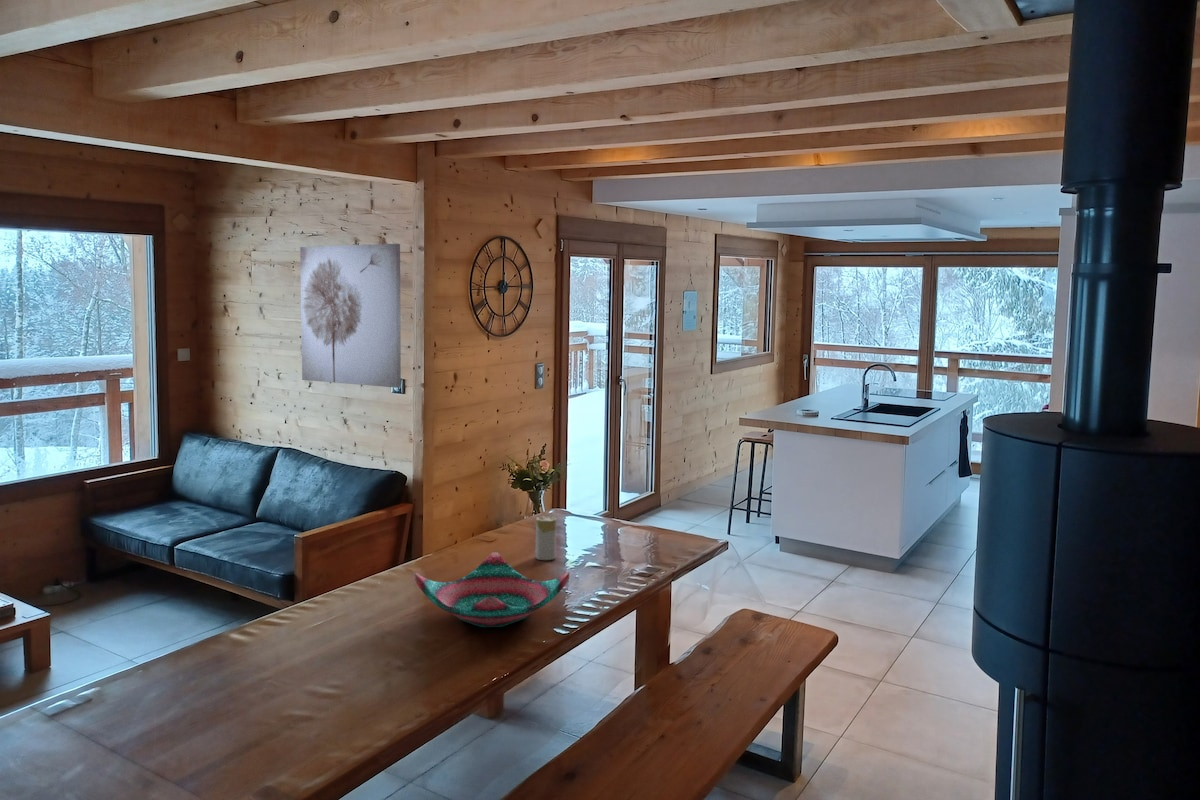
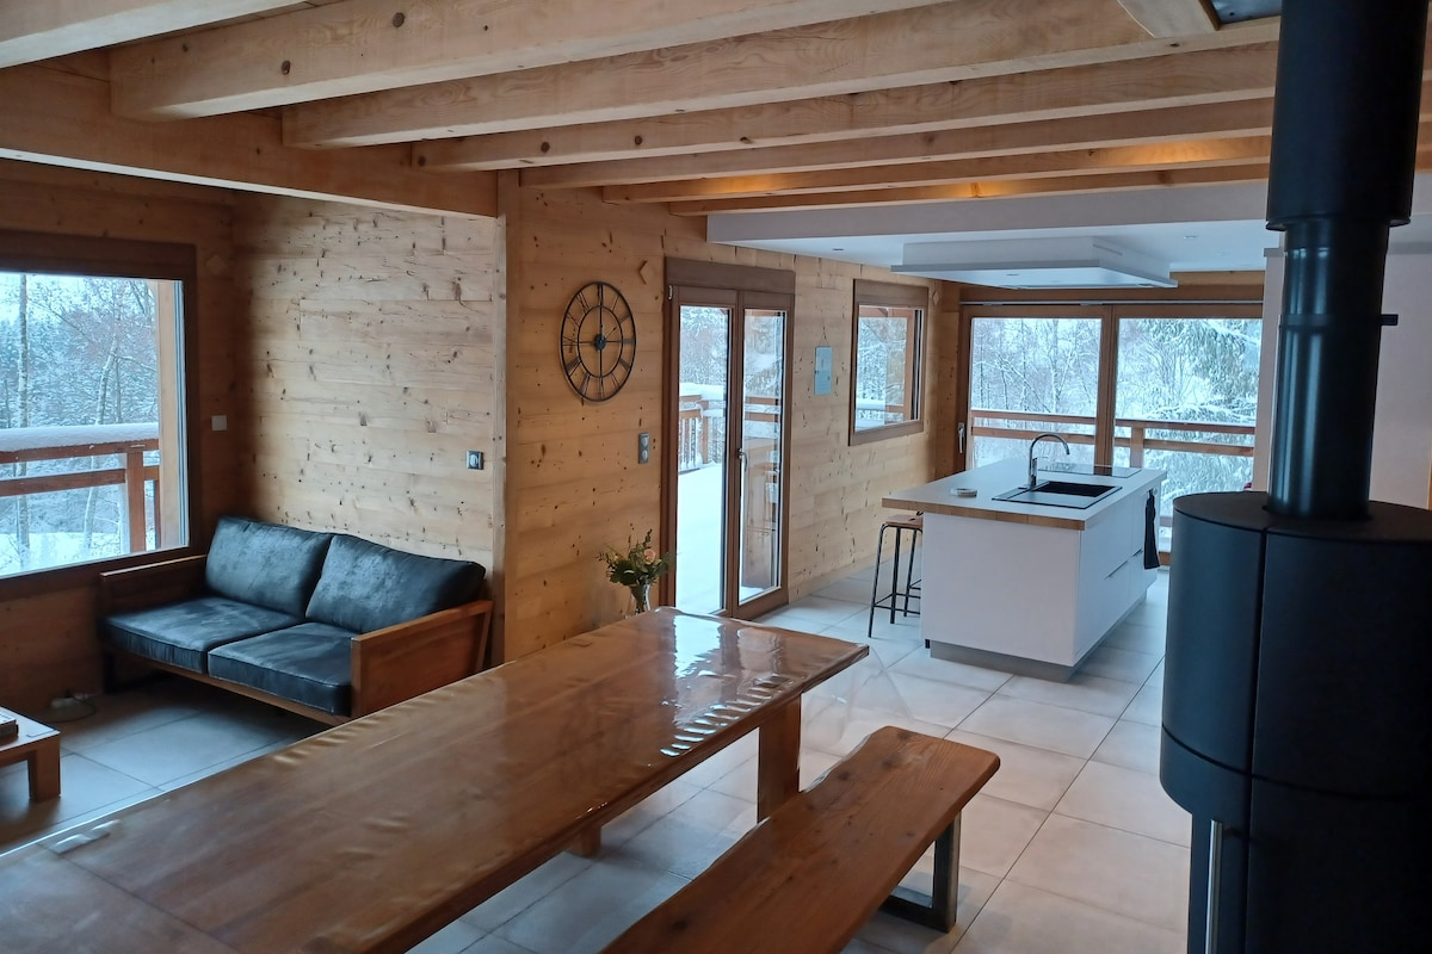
- wall art (348, 315)
- decorative bowl (492, 594)
- candle (545, 538)
